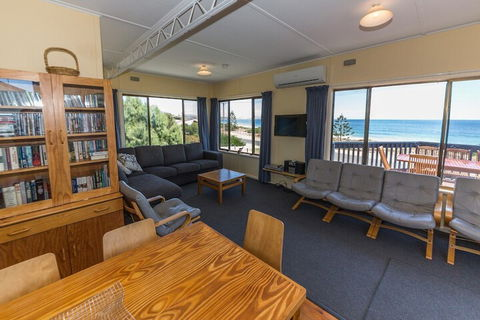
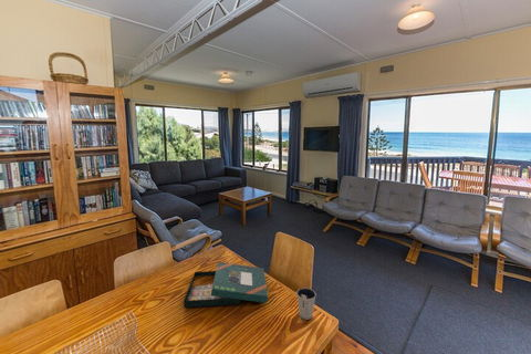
+ dixie cup (305, 304)
+ board game (228, 281)
